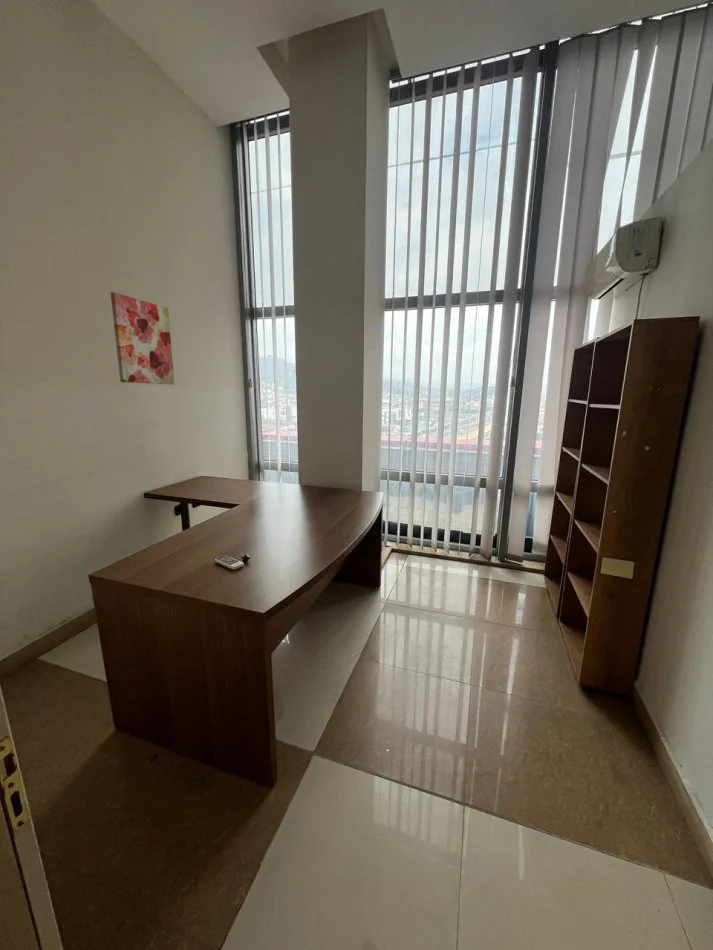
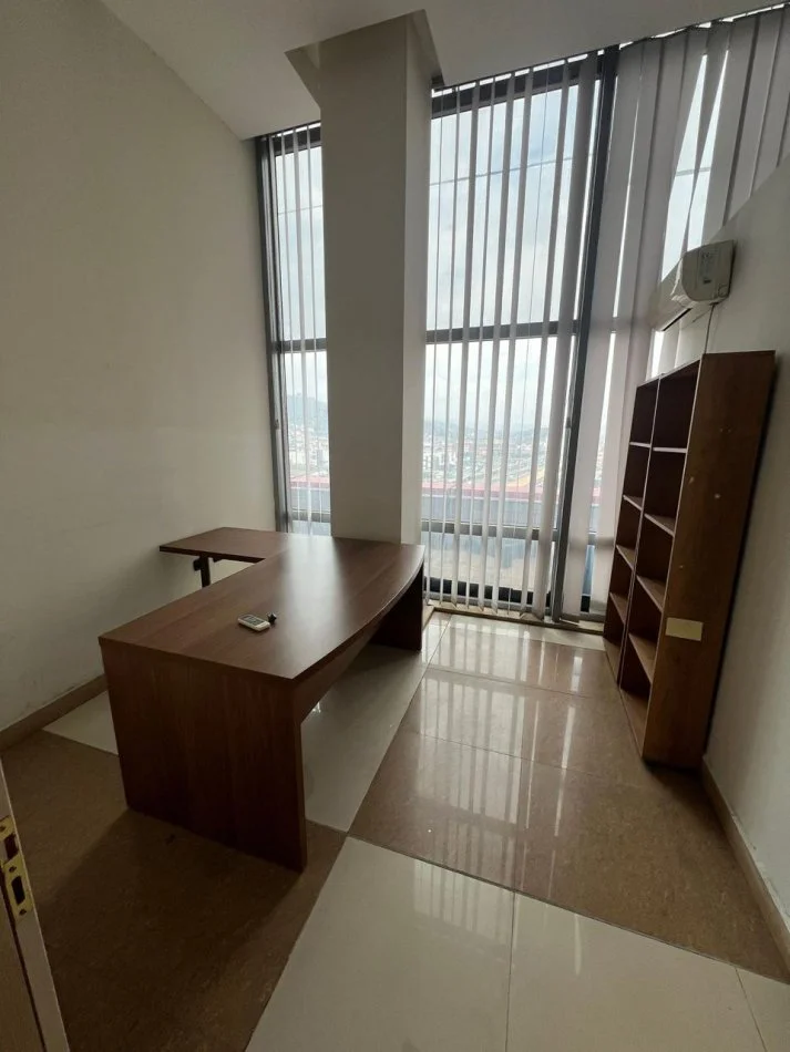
- wall art (145, 343)
